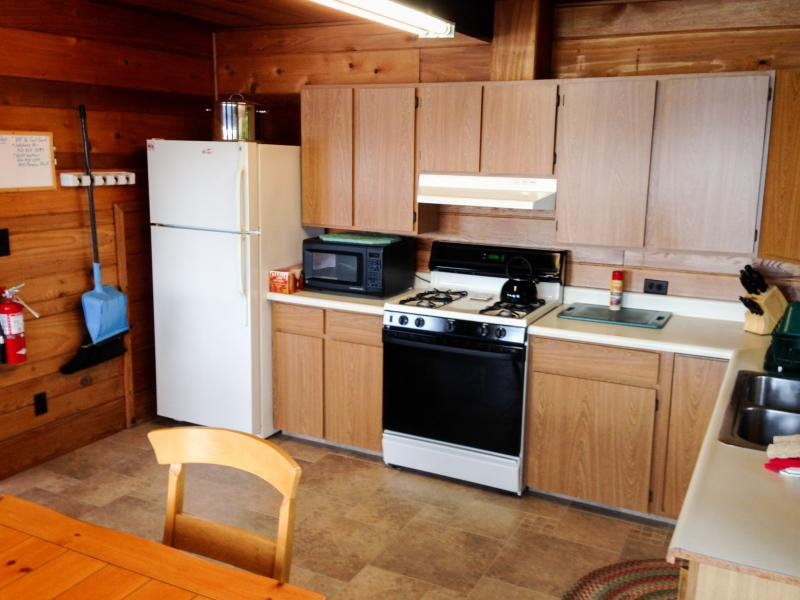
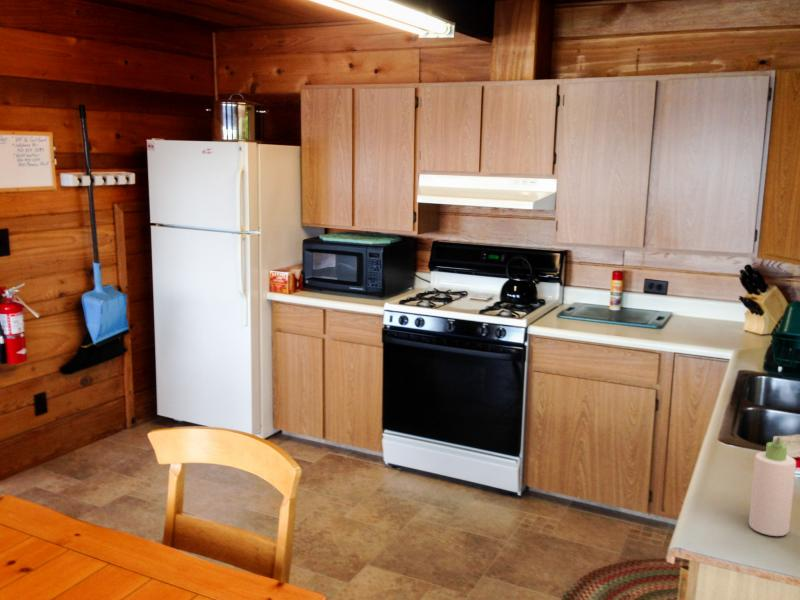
+ bottle (773, 480)
